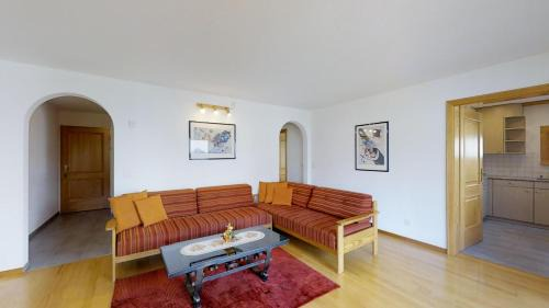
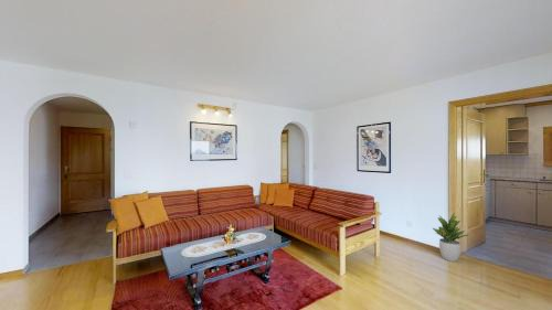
+ potted plant (448, 235)
